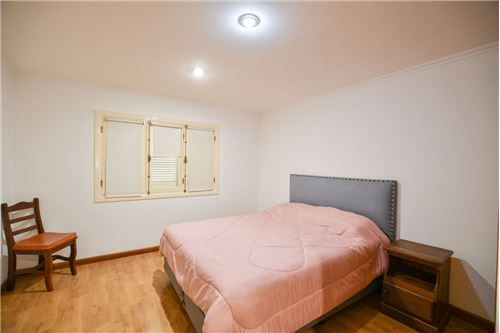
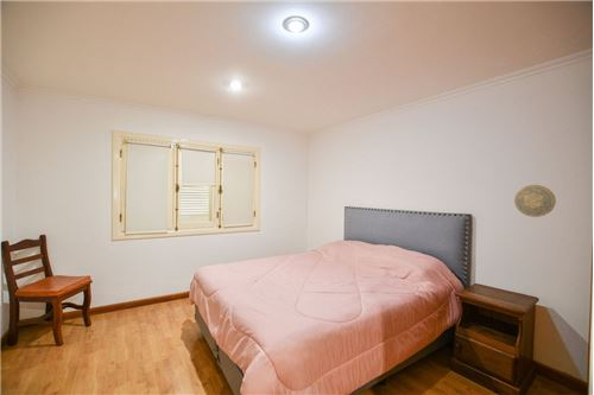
+ decorative plate (533, 200)
